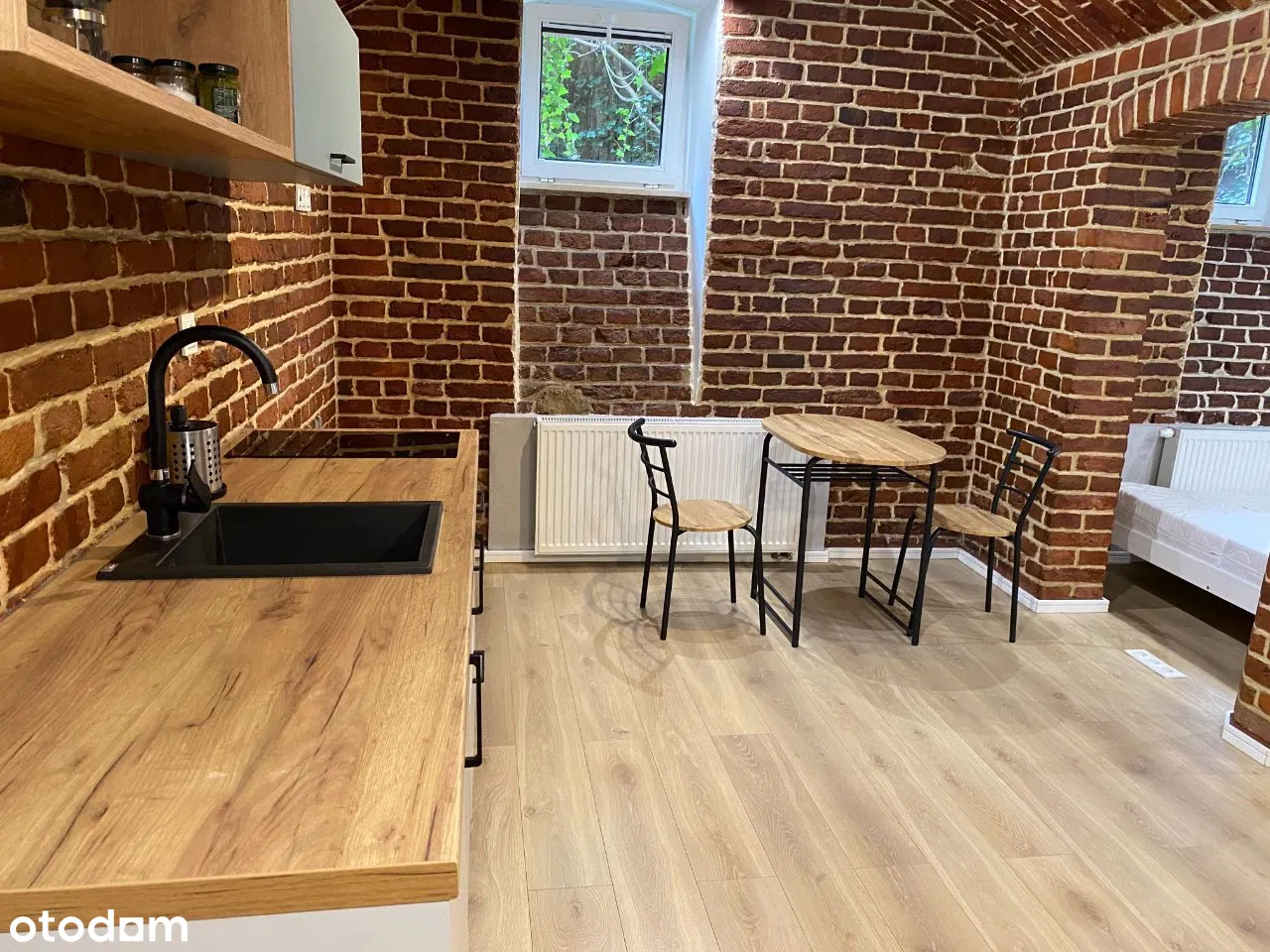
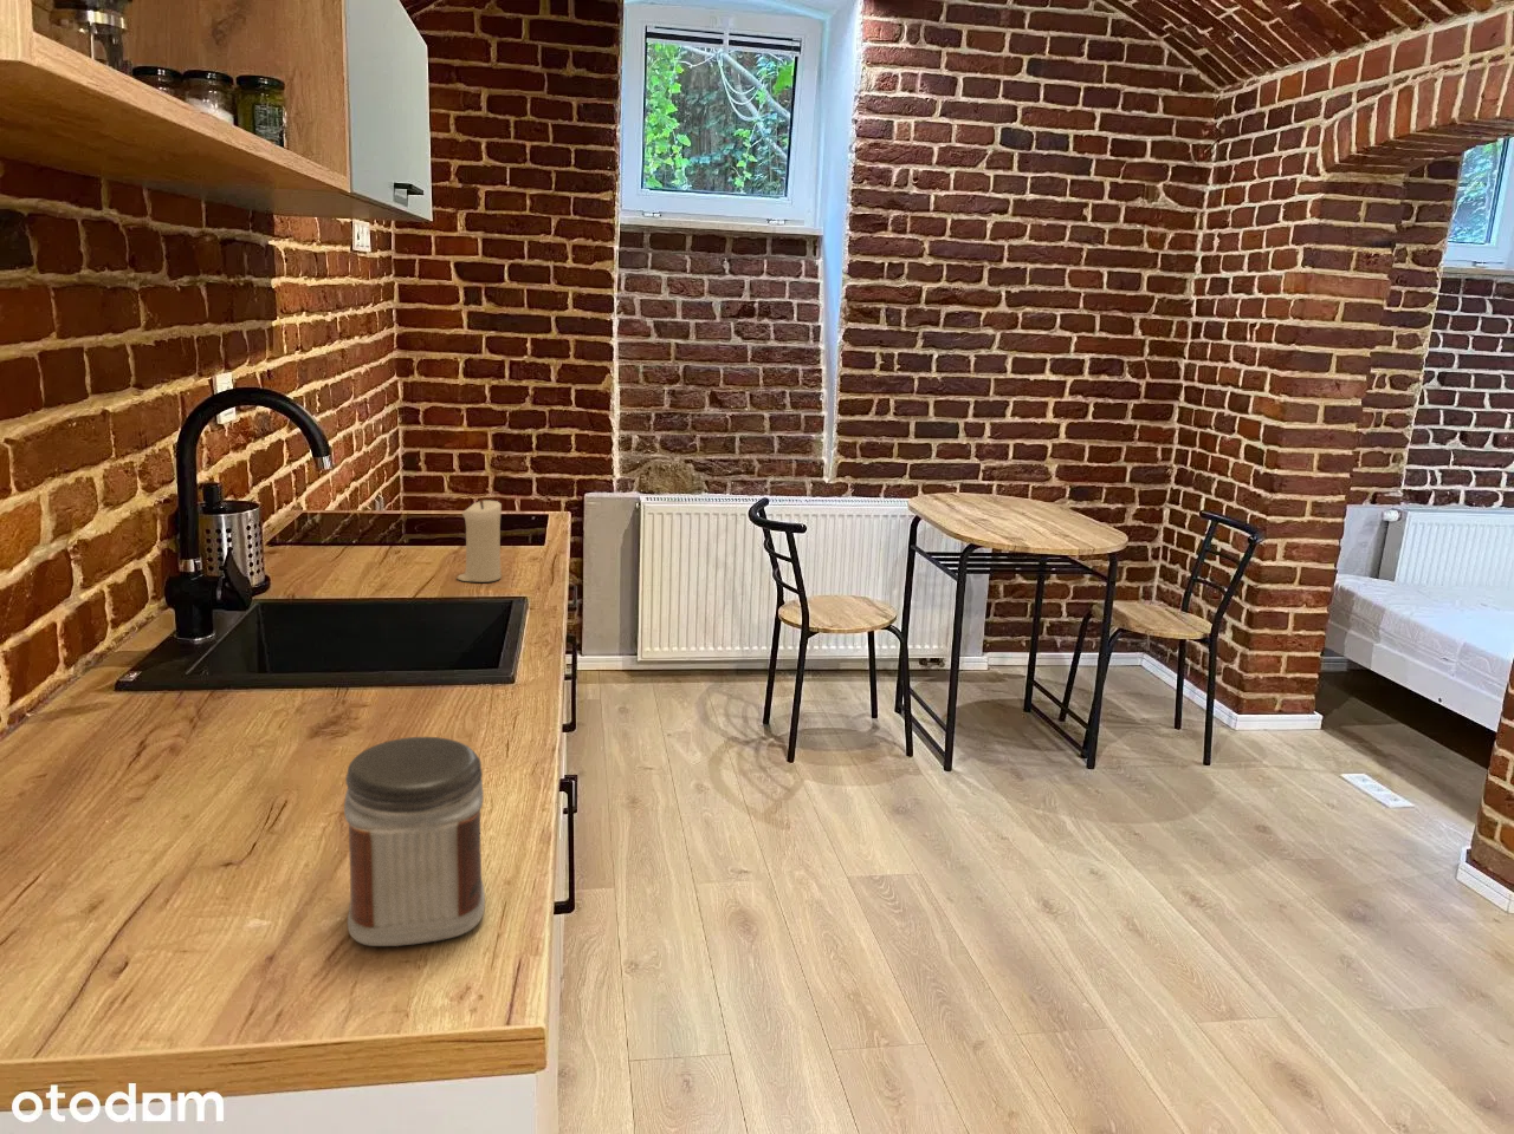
+ candle (480, 538)
+ jar (415, 835)
